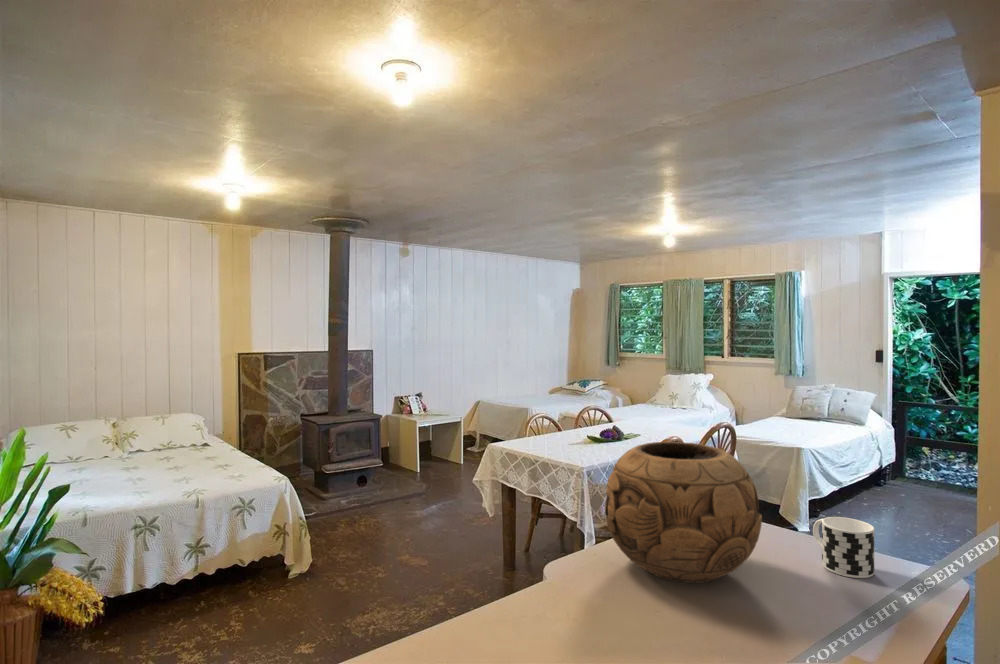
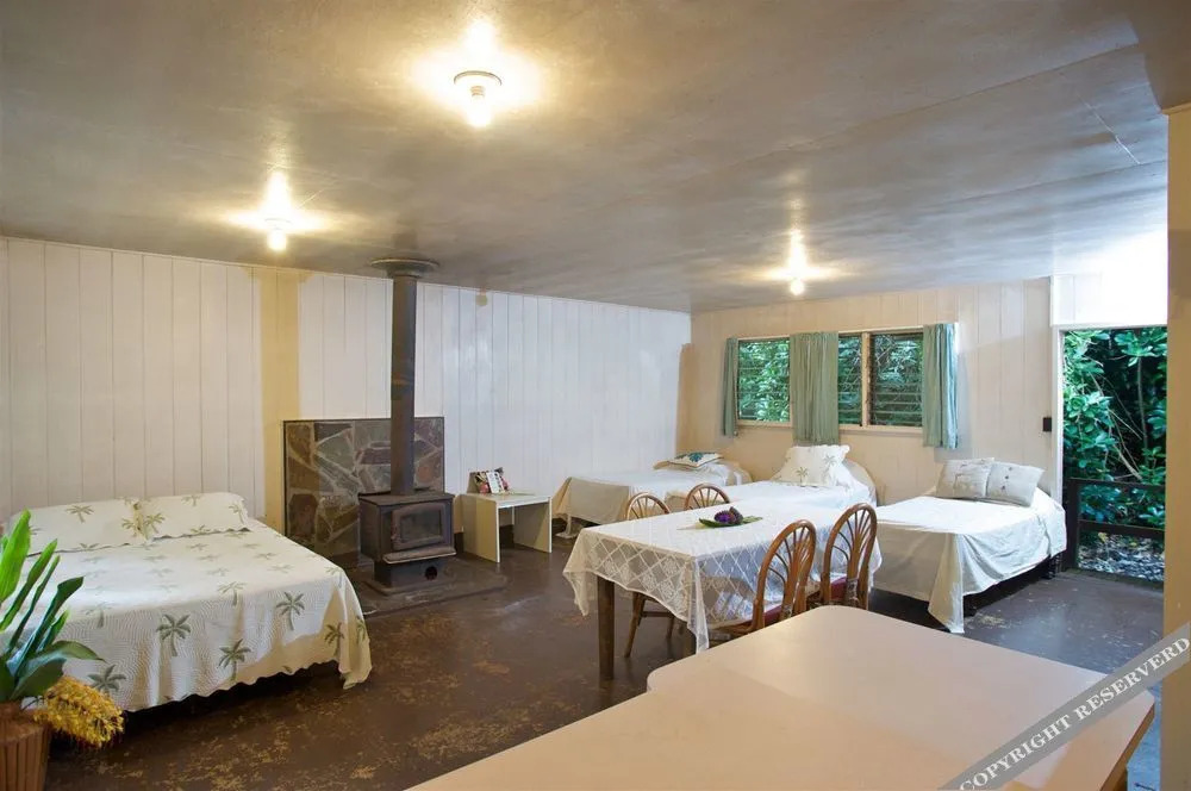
- cup (840, 543)
- decorative bowl (679, 508)
